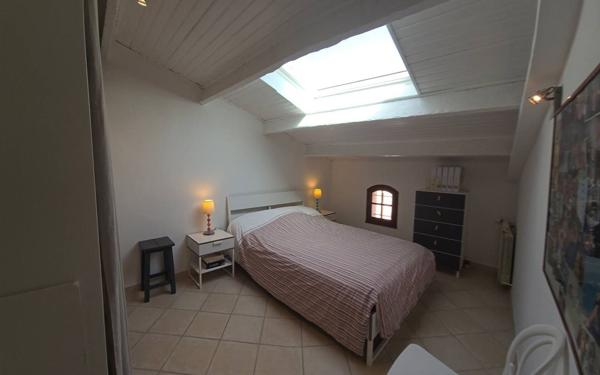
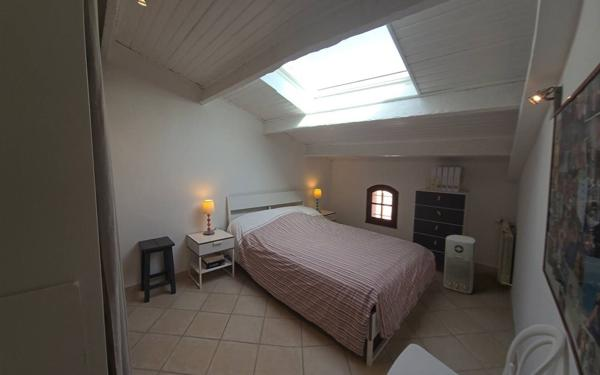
+ air purifier (459, 262)
